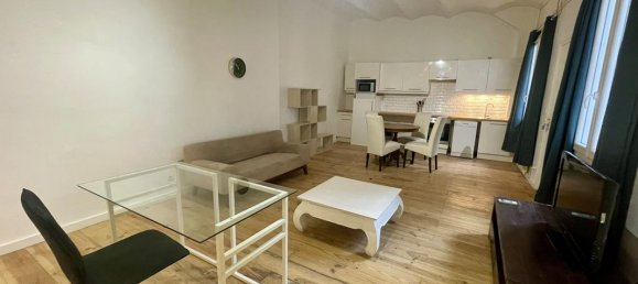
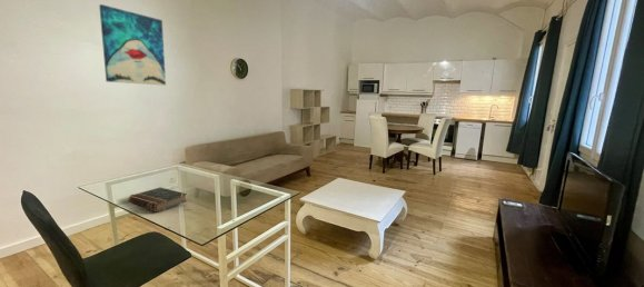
+ book (158, 198)
+ wall art (136, 49)
